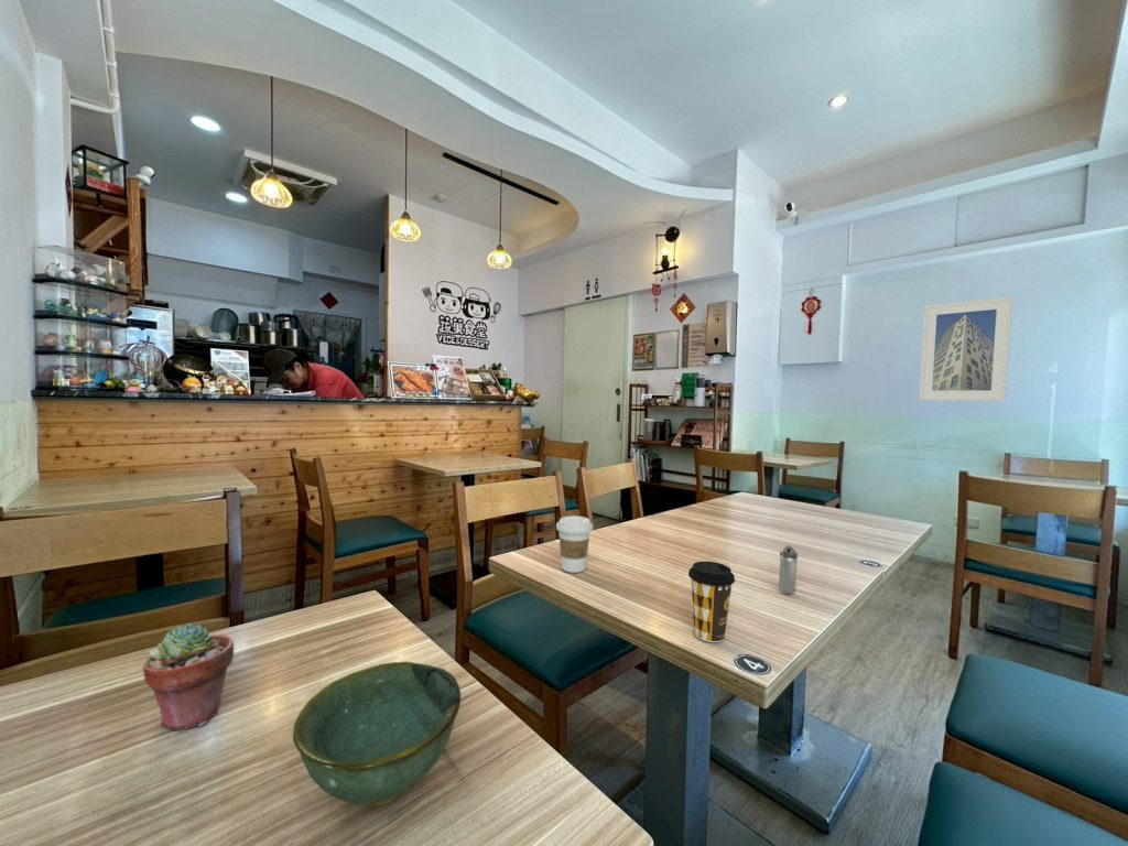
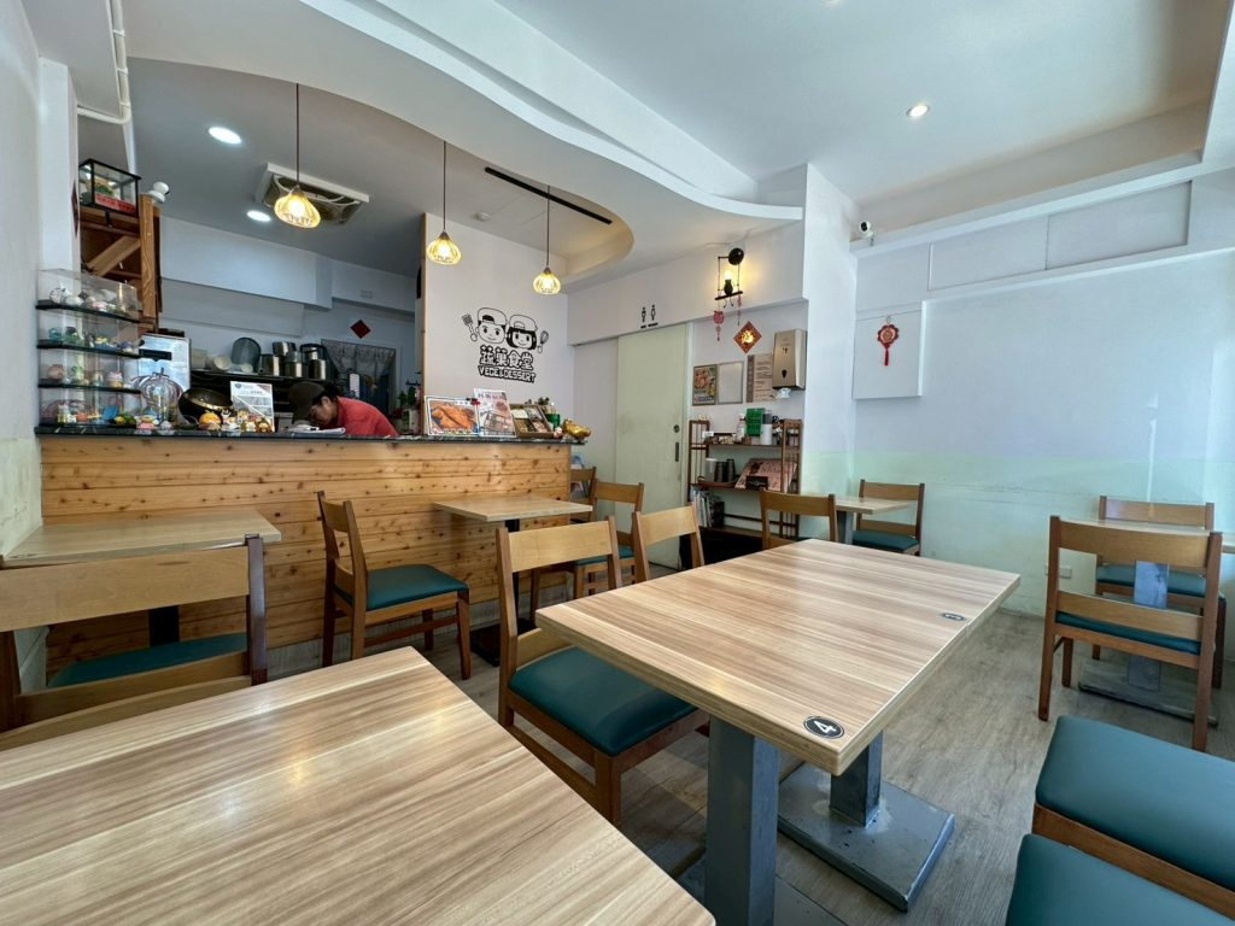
- shaker (788, 570)
- coffee cup (574, 543)
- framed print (963, 351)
- bowl (381, 742)
- coffee cup (709, 600)
- potted succulent (189, 670)
